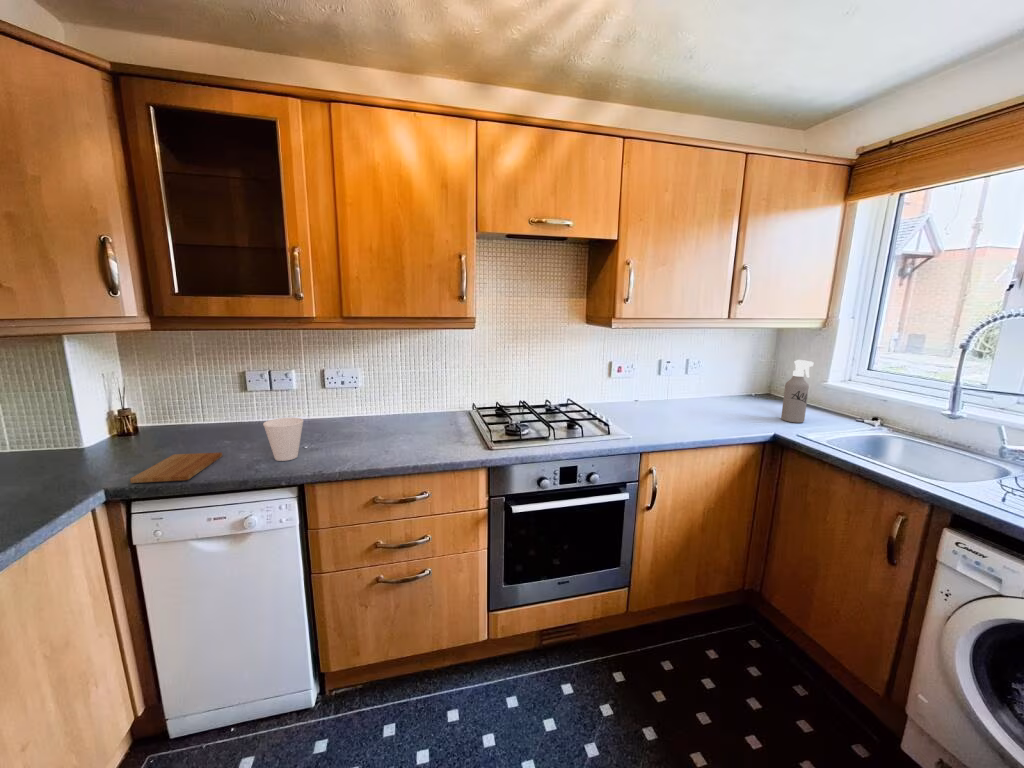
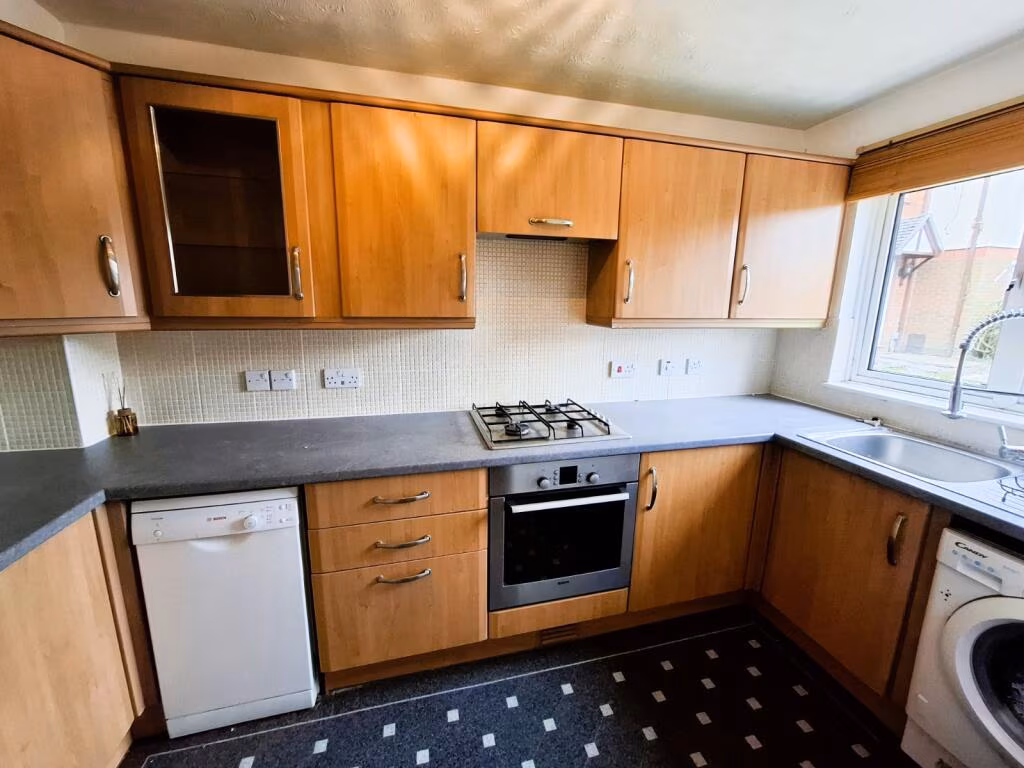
- spray bottle (798, 391)
- cup (285, 439)
- cutting board (180, 466)
